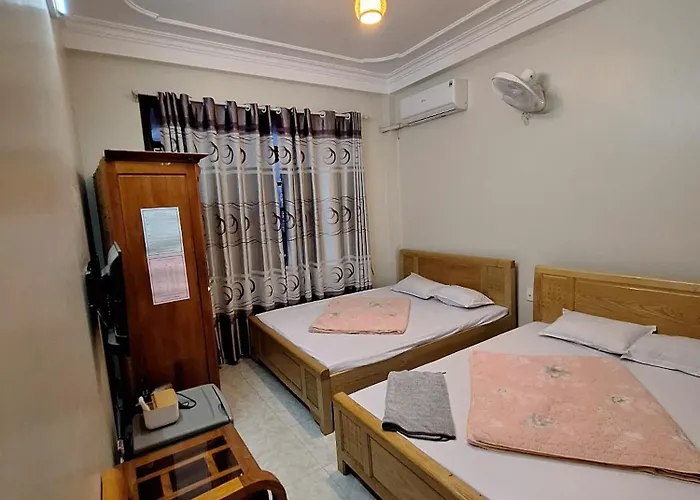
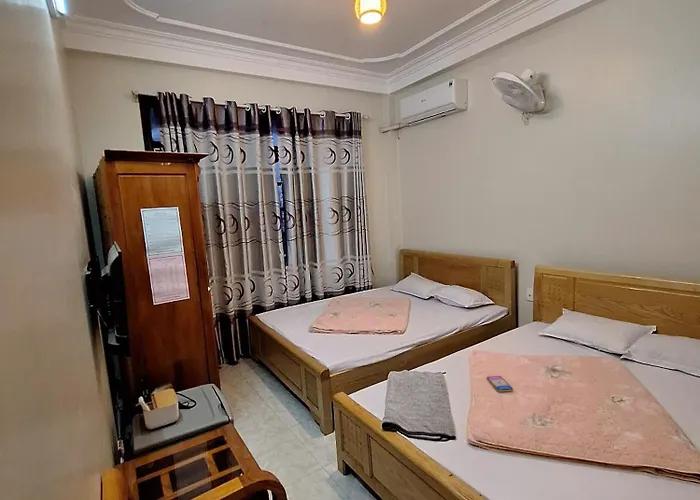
+ smartphone (499, 383)
